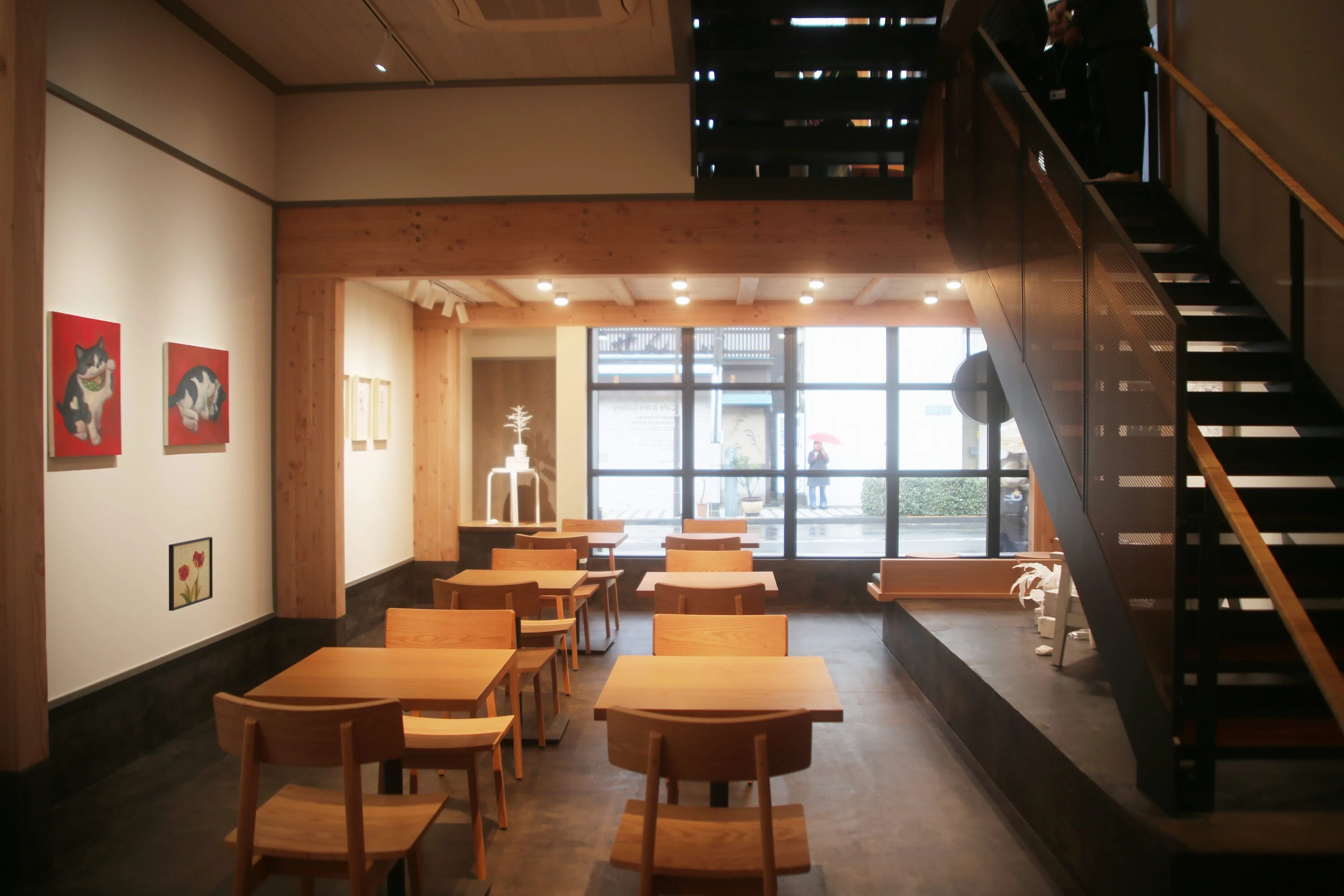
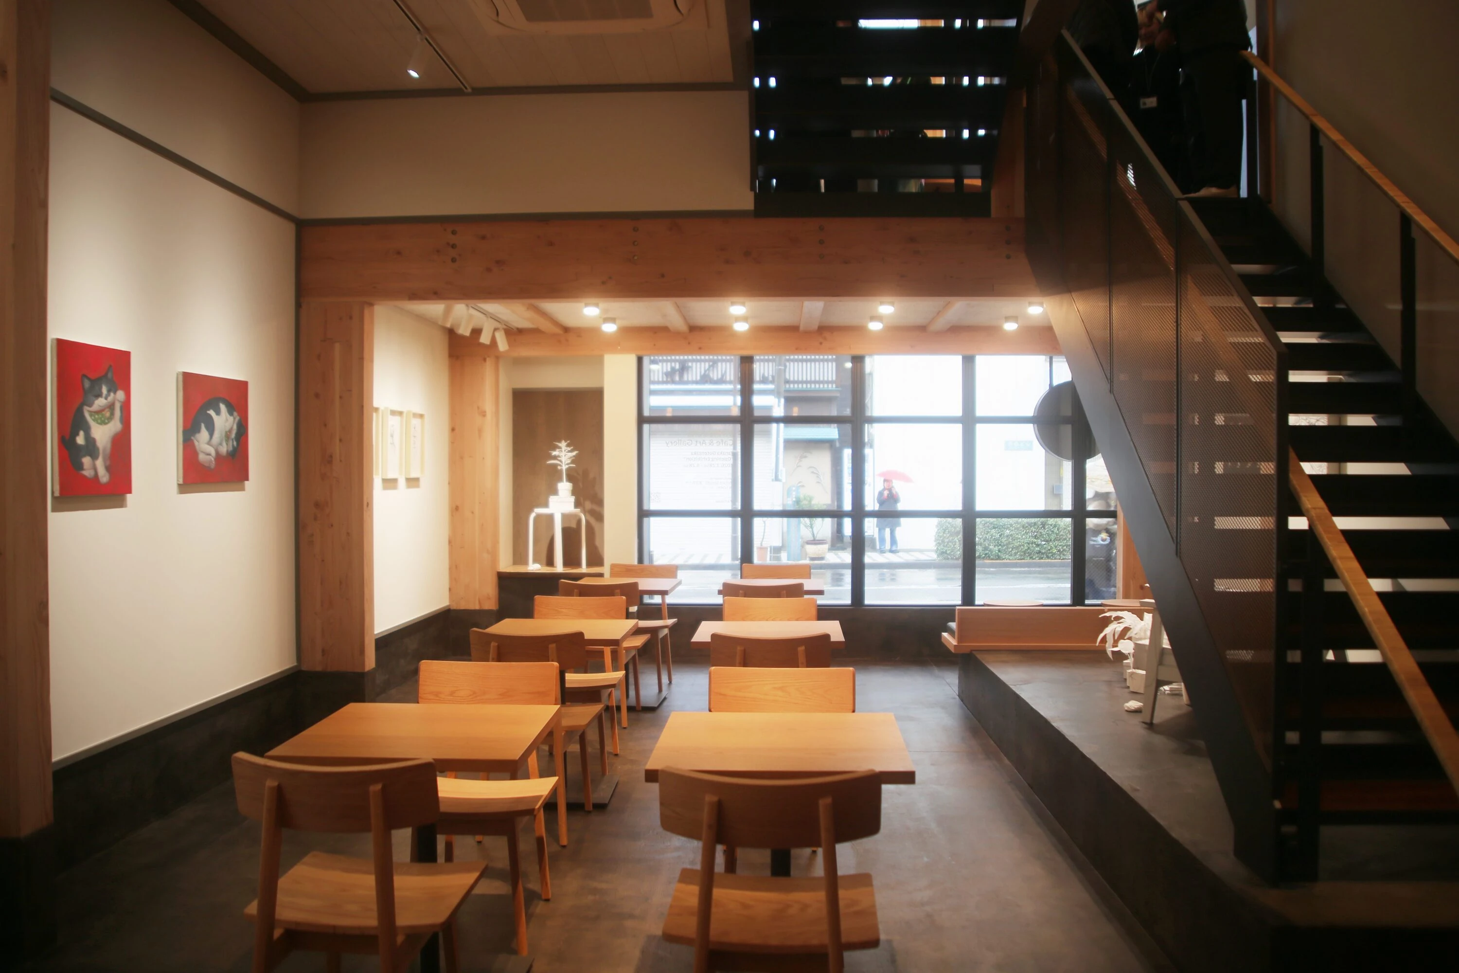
- wall art (190, 572)
